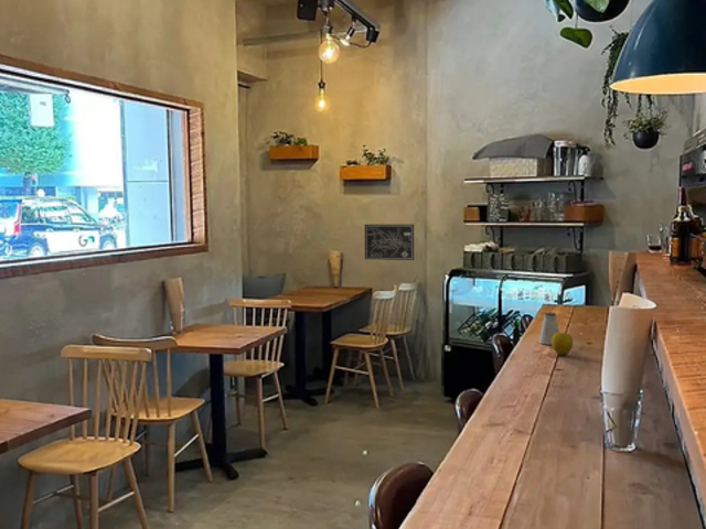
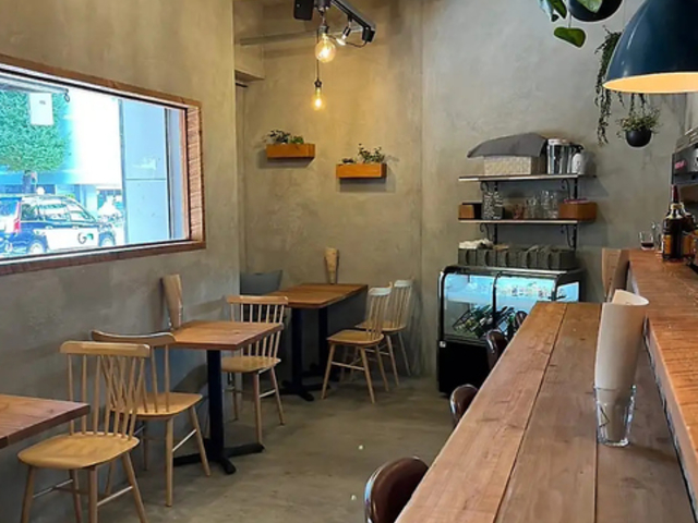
- saltshaker (549, 327)
- apple (561, 342)
- wall art (388, 241)
